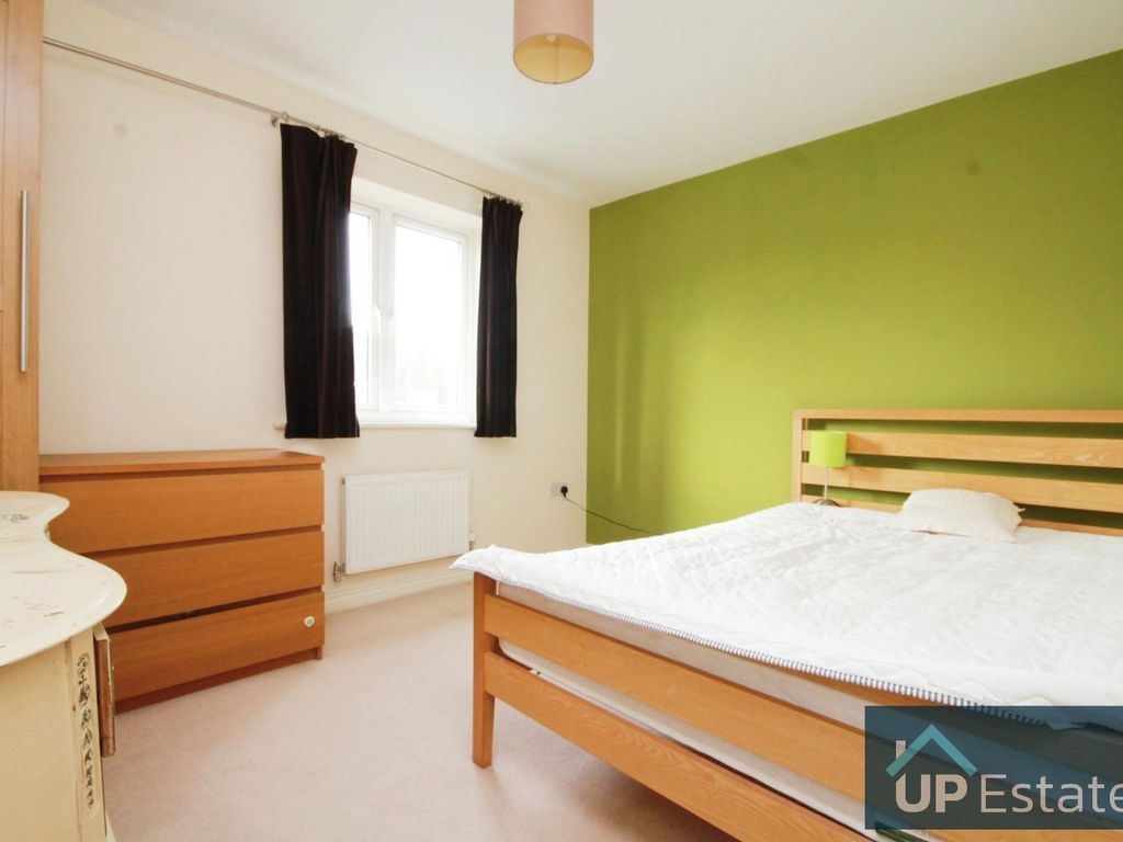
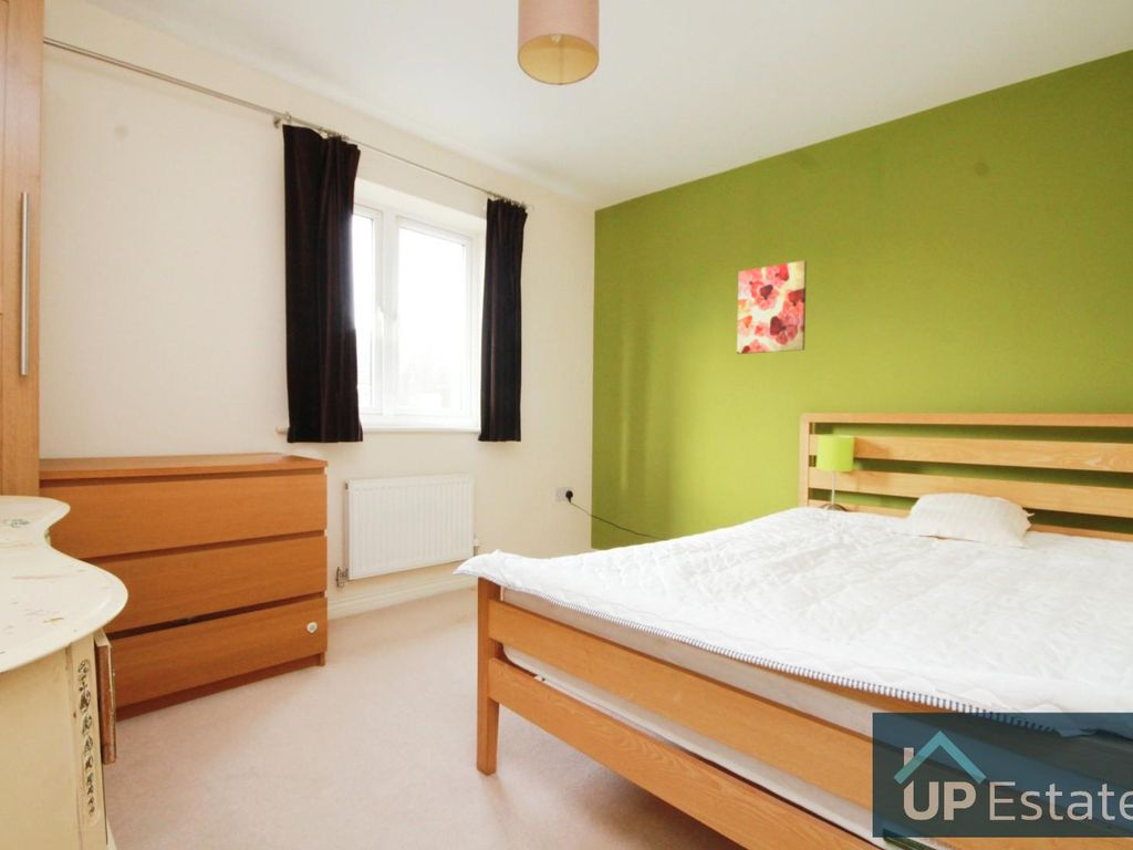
+ wall art (770, 309)
